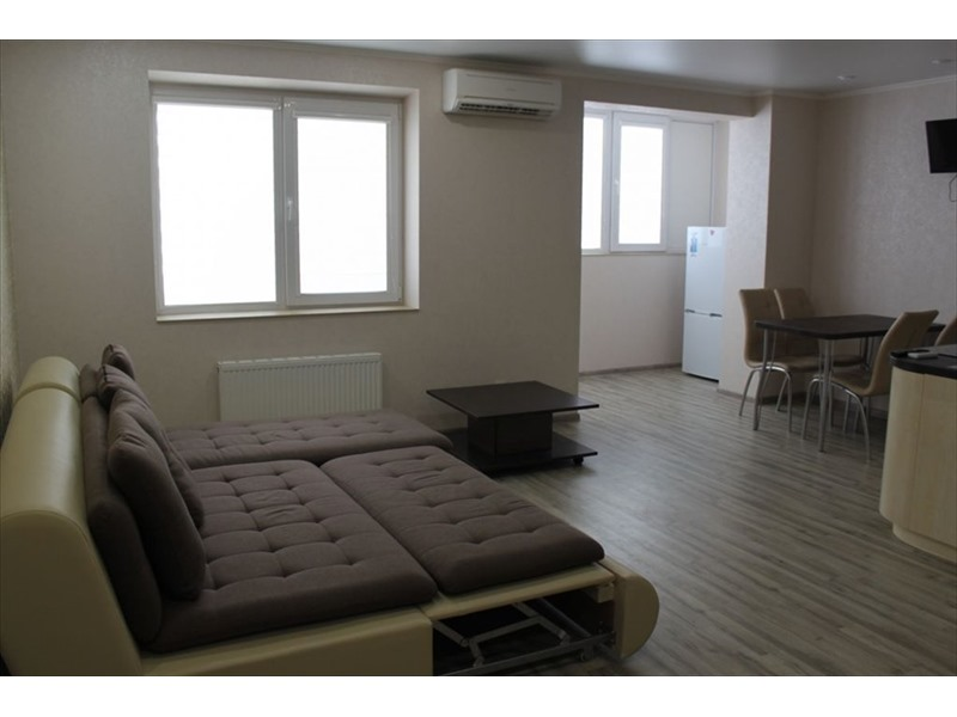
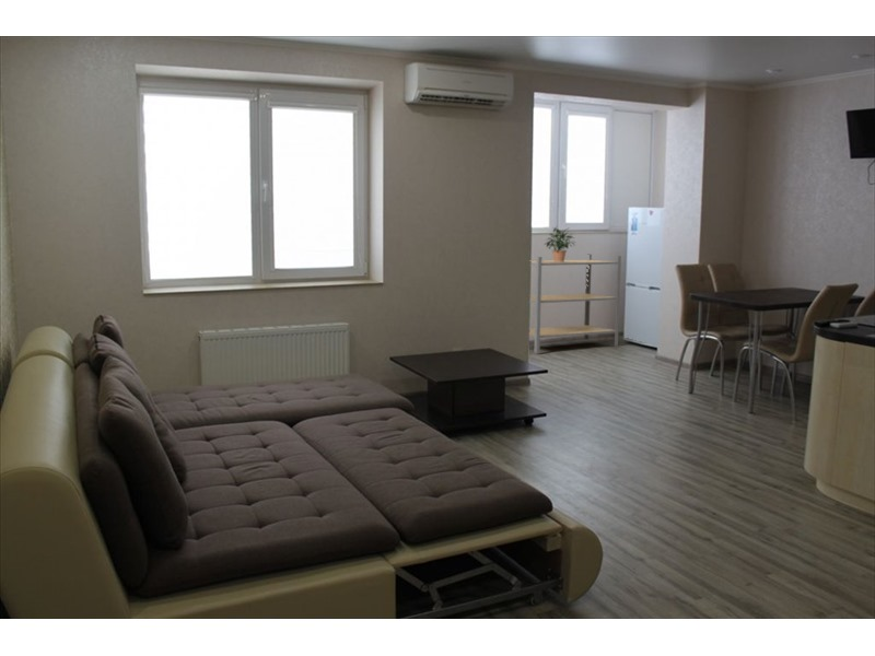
+ potted plant (561, 243)
+ shelving unit (563, 301)
